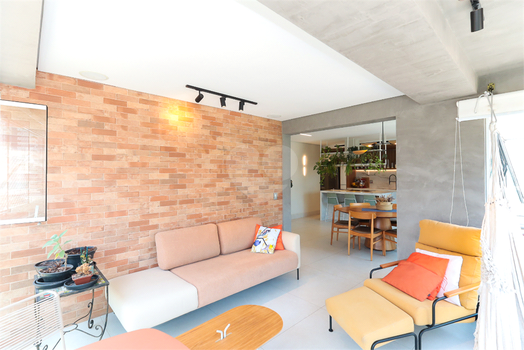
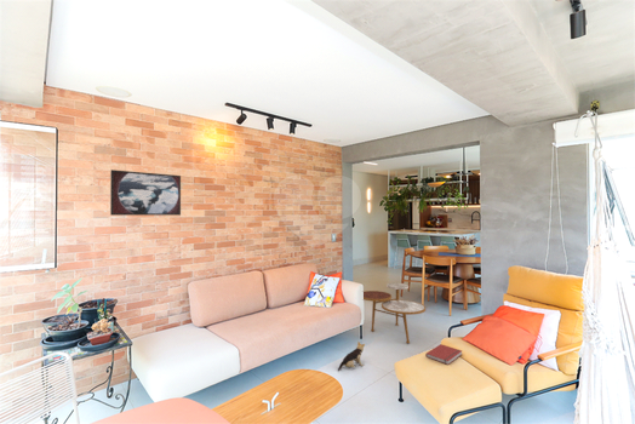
+ plush toy (351, 355)
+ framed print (148, 194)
+ book (444, 353)
+ side table (395, 311)
